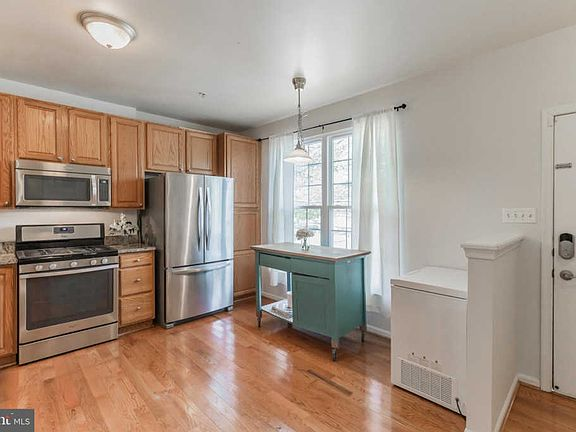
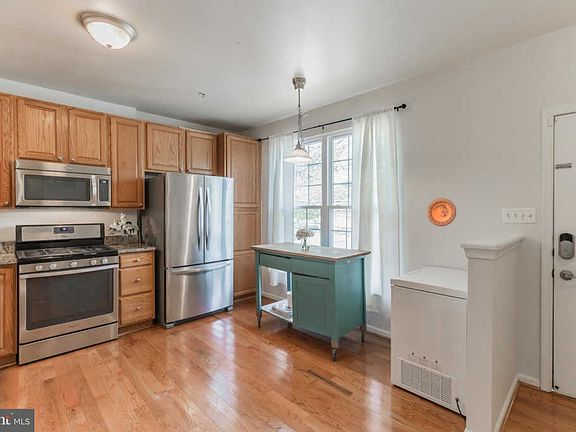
+ decorative plate (441, 212)
